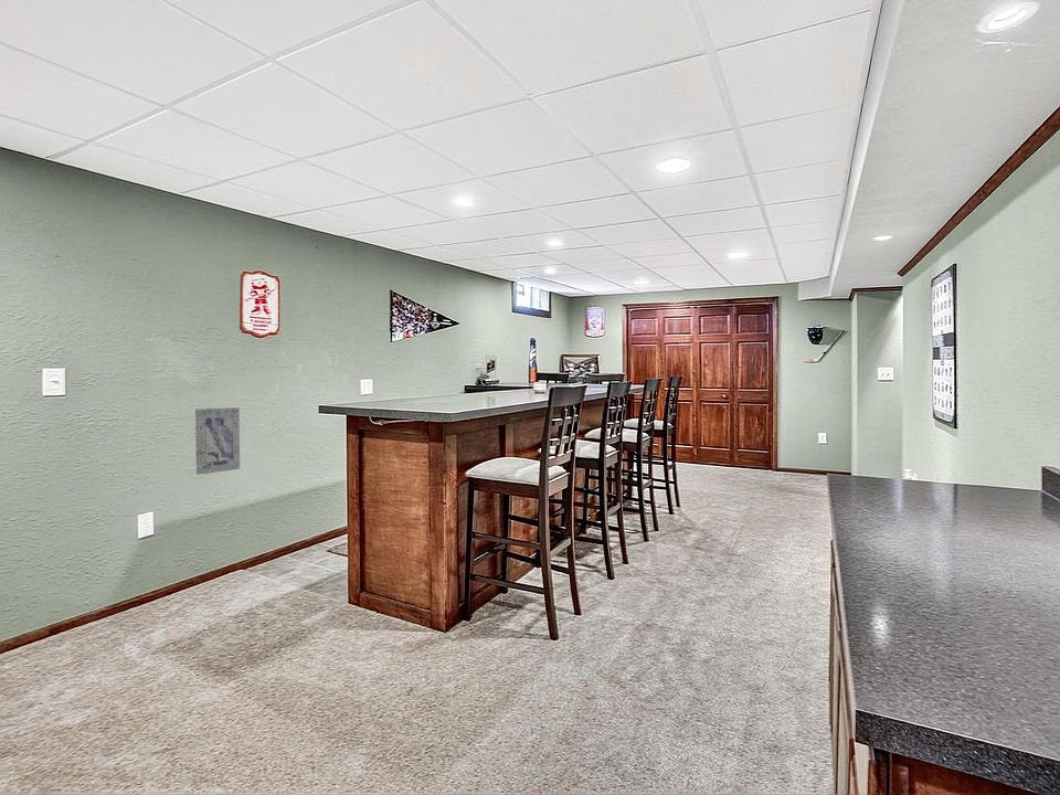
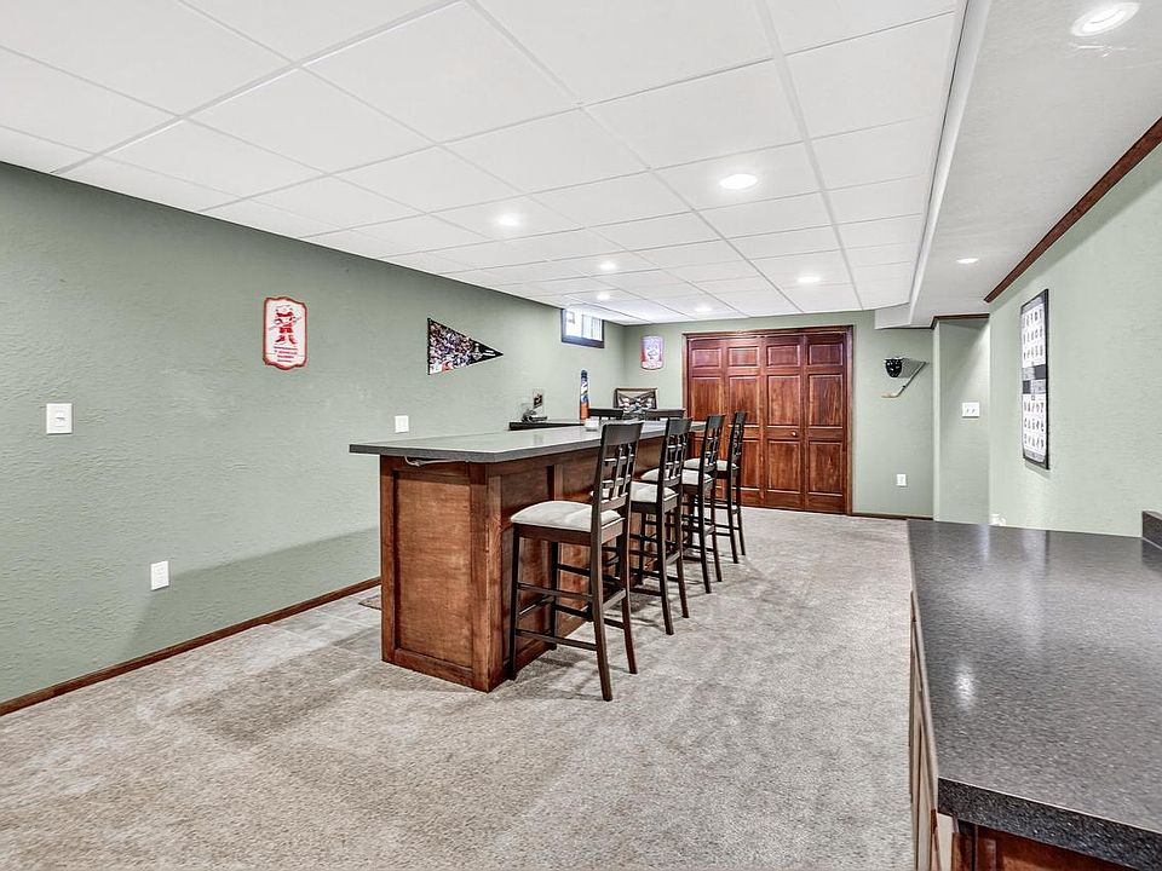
- wall art (218, 439)
